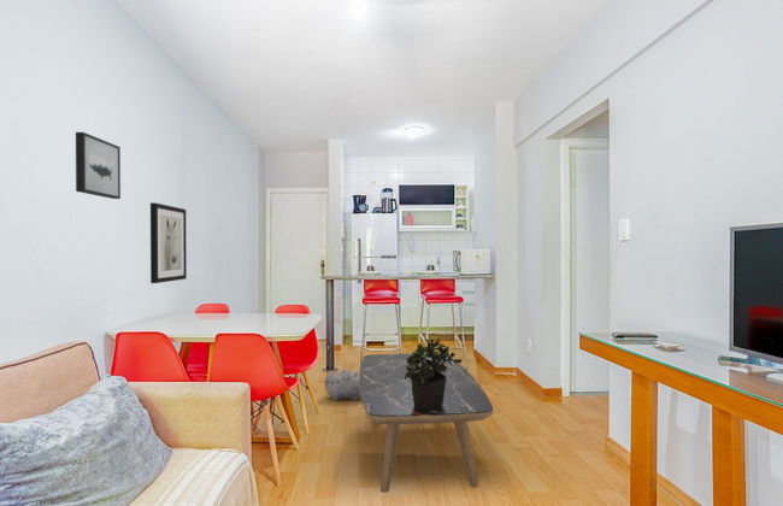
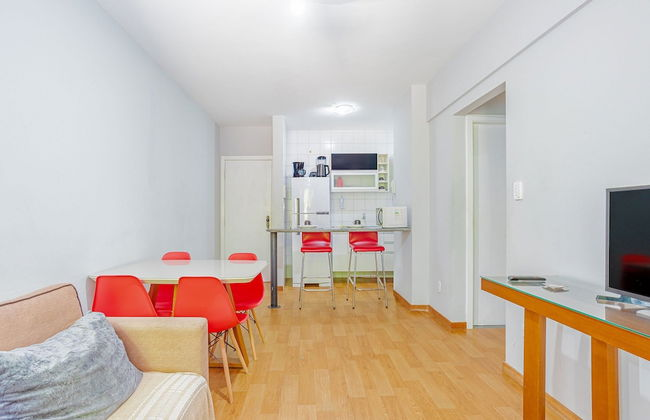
- potted plant (431, 371)
- wall art (99, 167)
- plush toy (351, 383)
- coffee table (416, 411)
- wall art (169, 243)
